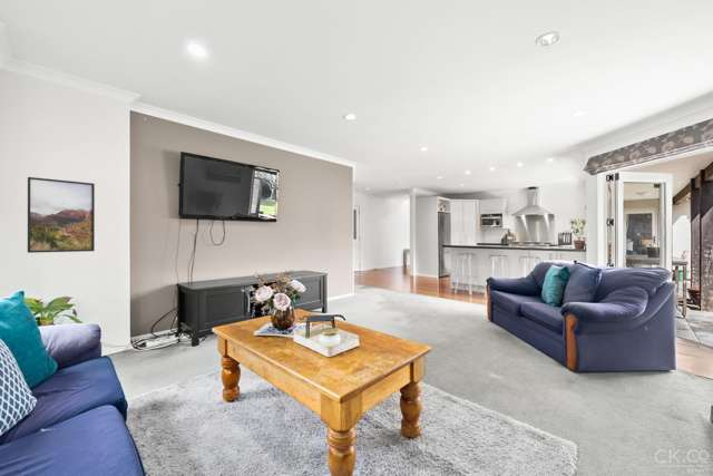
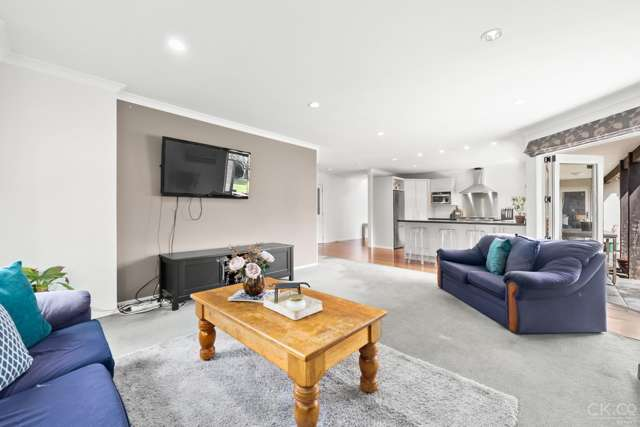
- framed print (62, 215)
